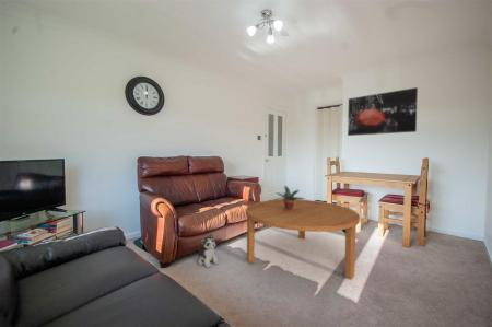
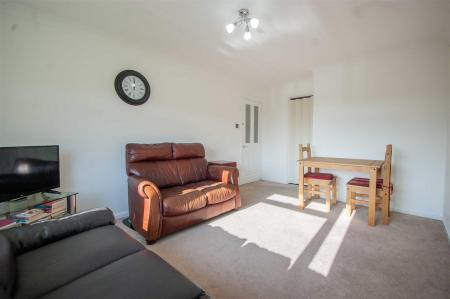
- coffee table (298, 233)
- plush toy (207, 246)
- wall art (379, 114)
- potted plant (289, 197)
